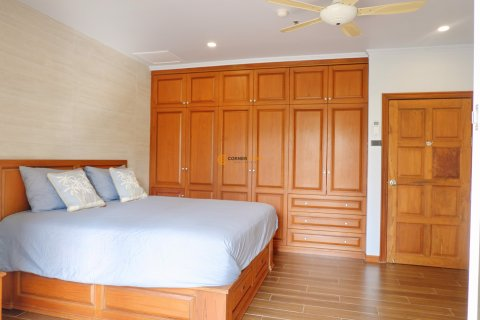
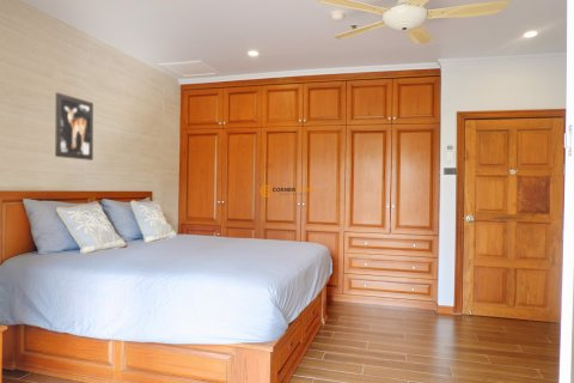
+ wall art (75, 128)
